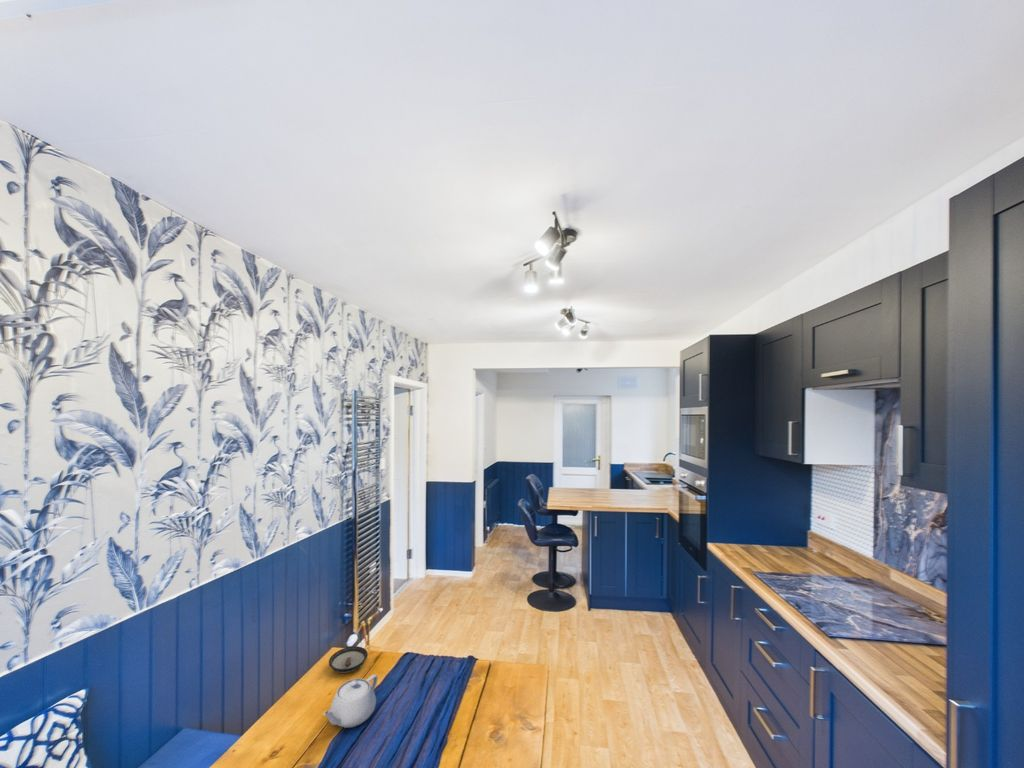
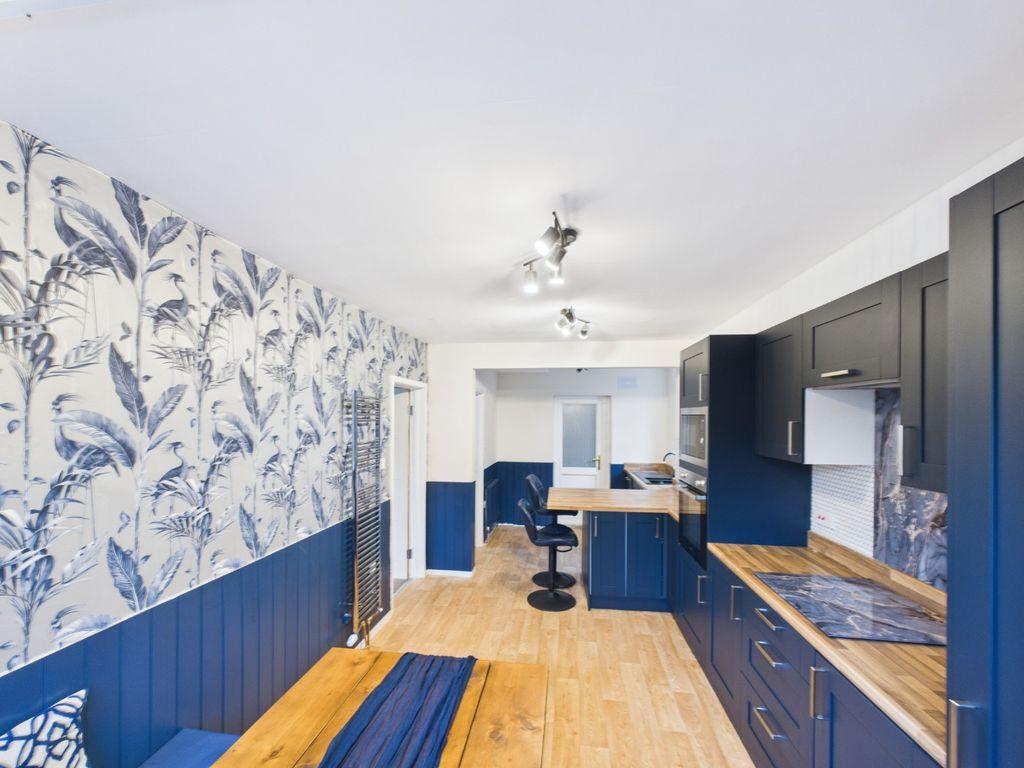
- teapot (352, 700)
- saucer (348, 661)
